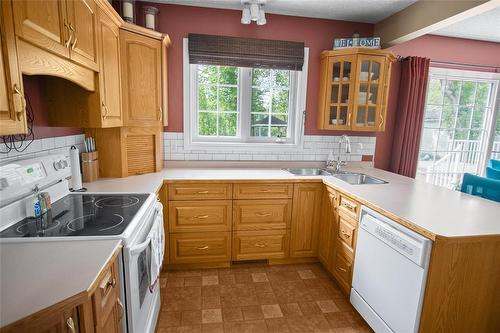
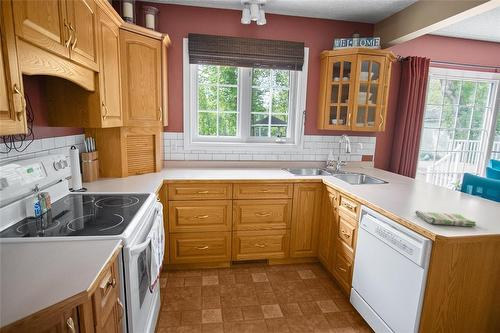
+ dish towel (444, 217)
